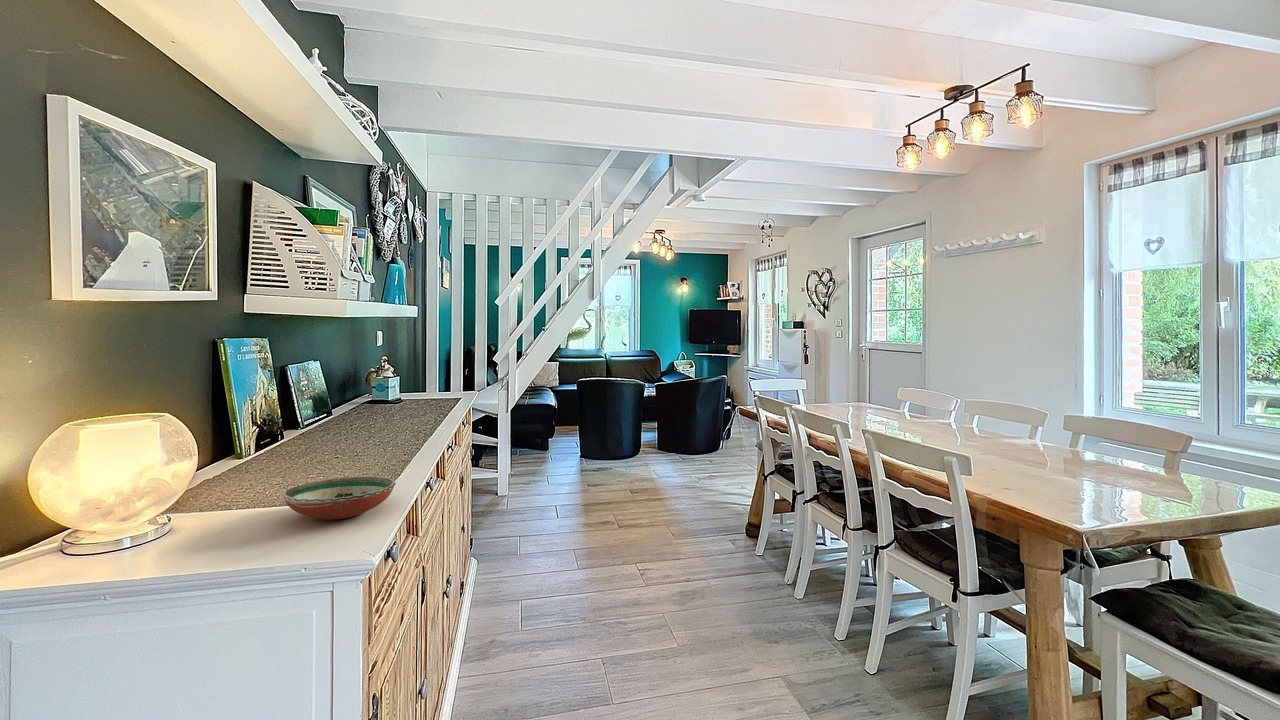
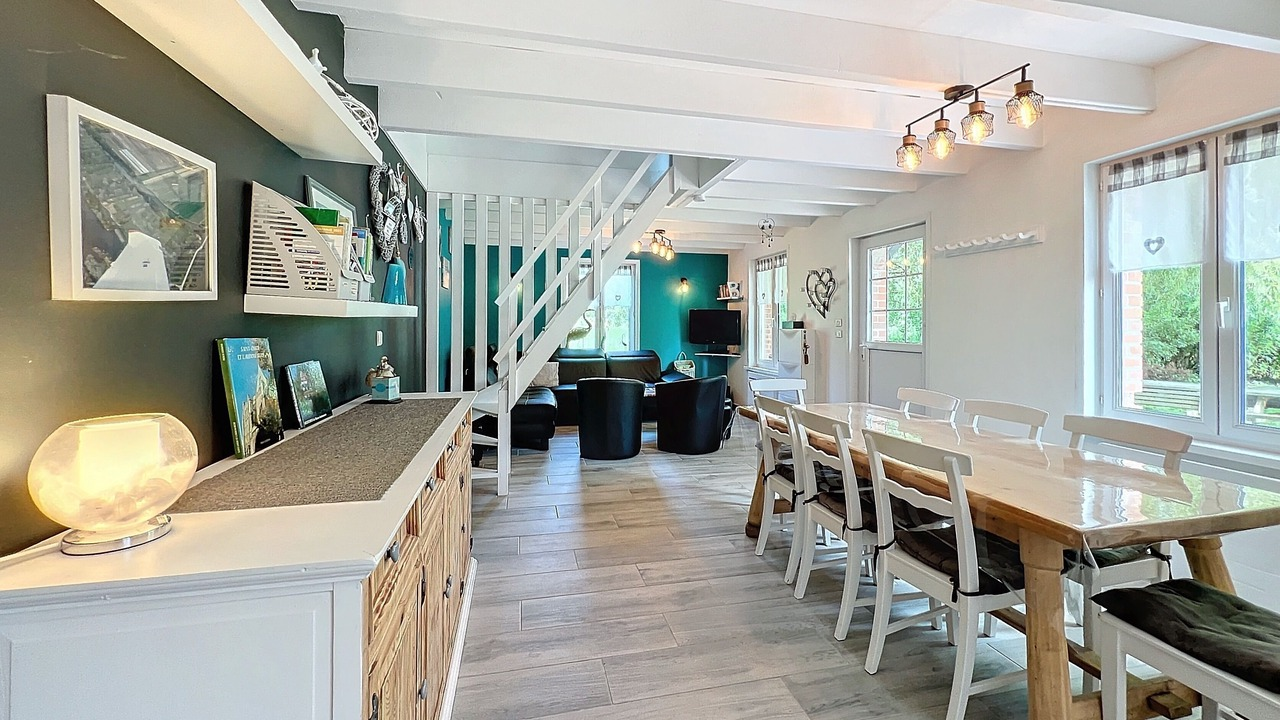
- decorative bowl (341, 499)
